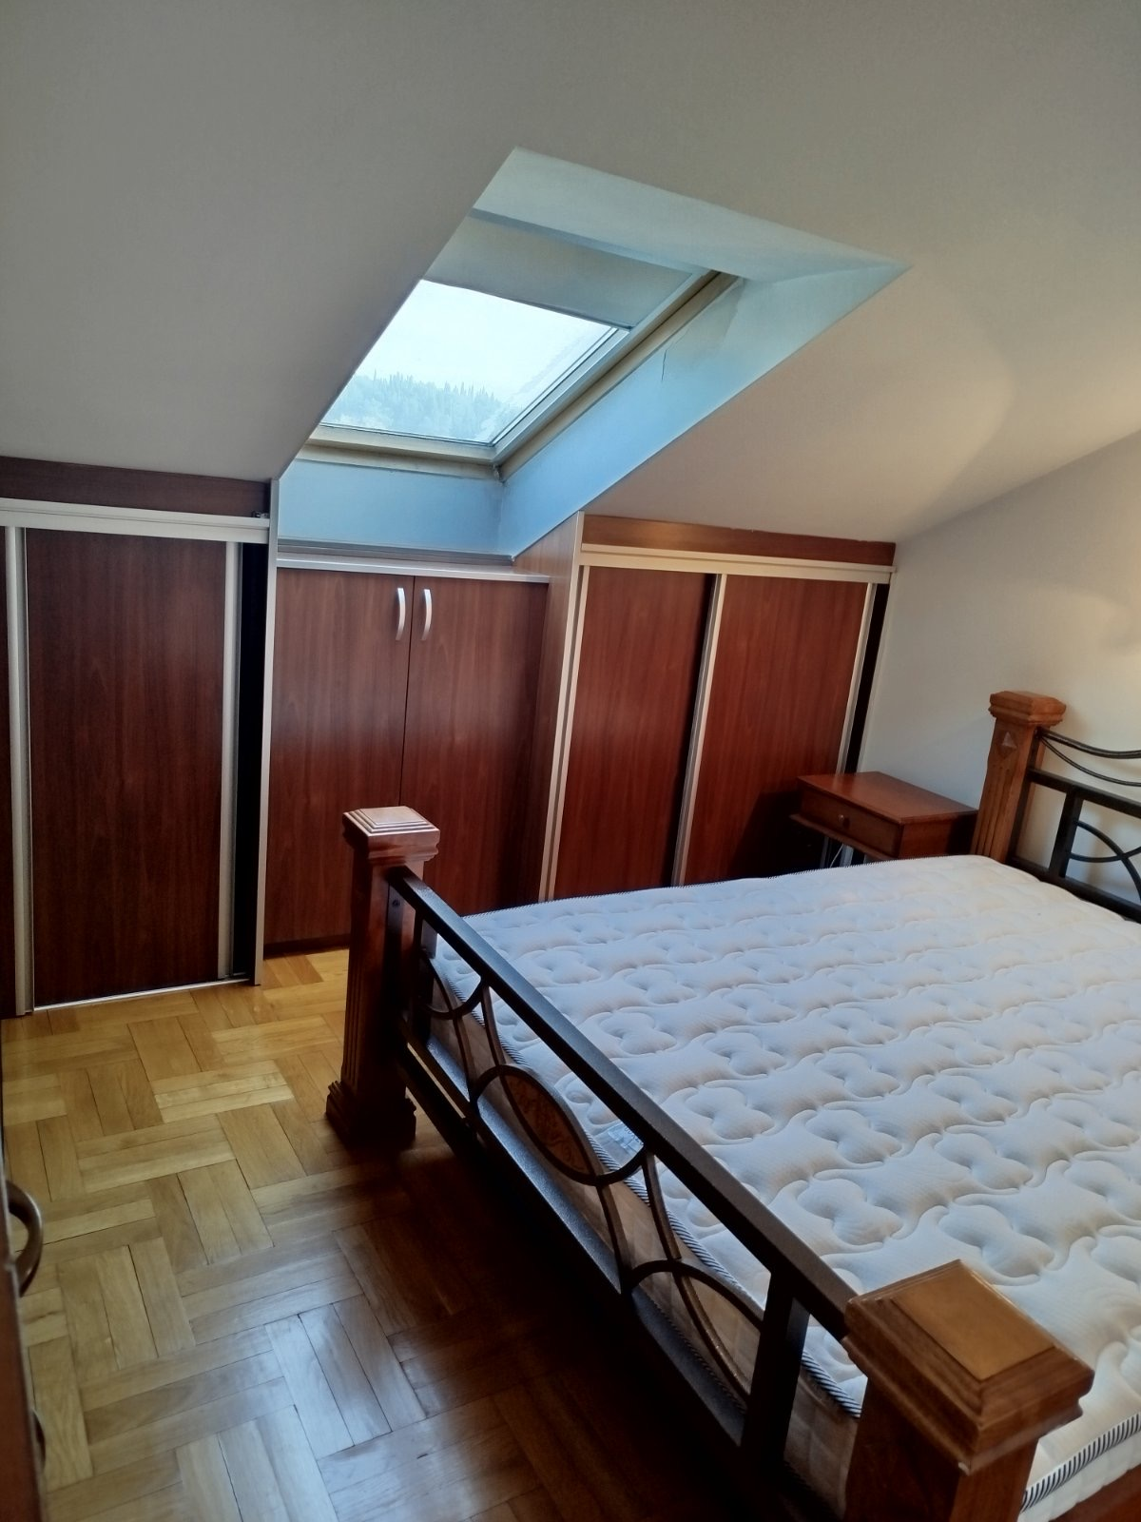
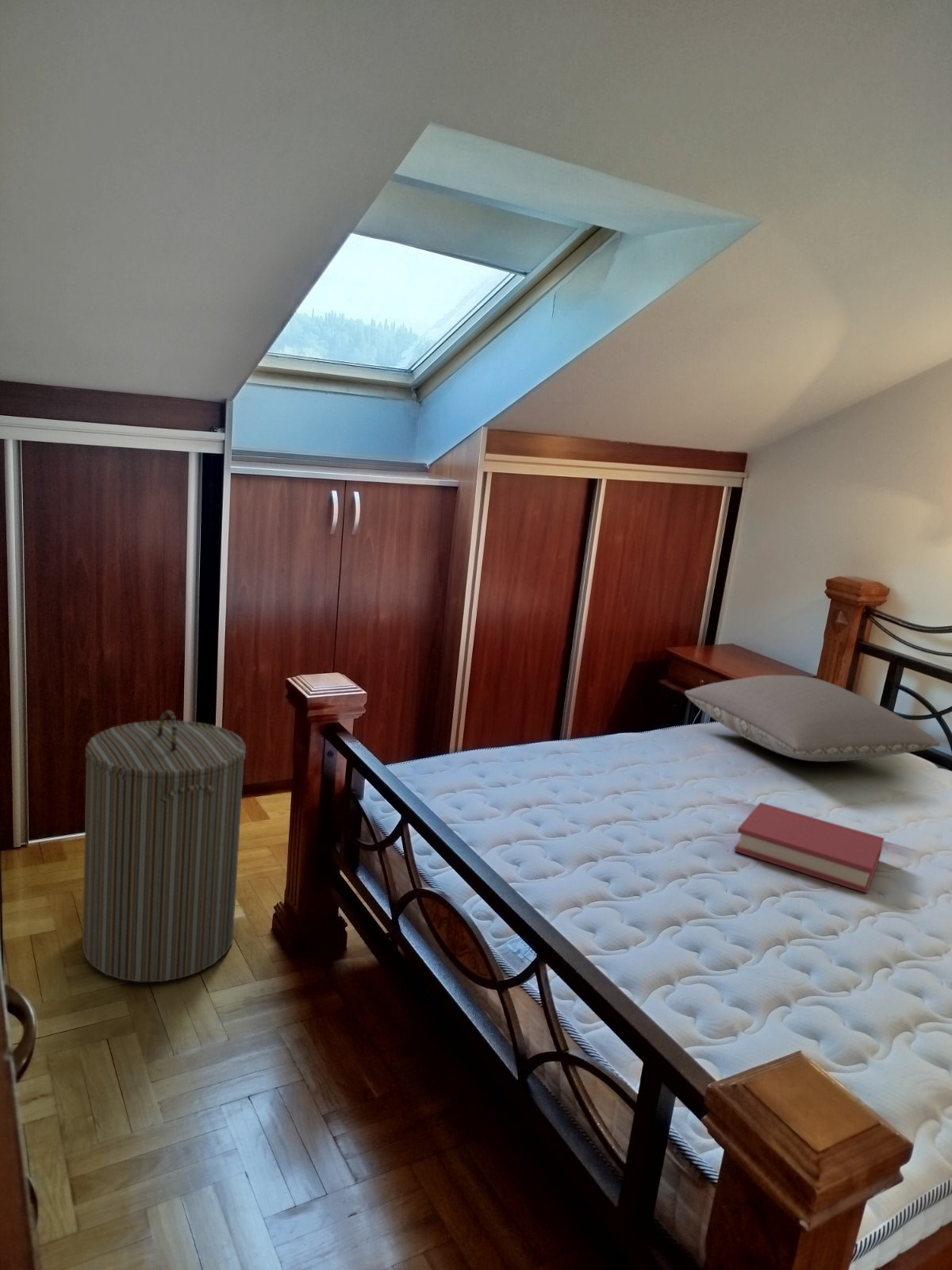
+ pillow (805, 718)
+ laundry hamper (164, 829)
+ hardback book (809, 844)
